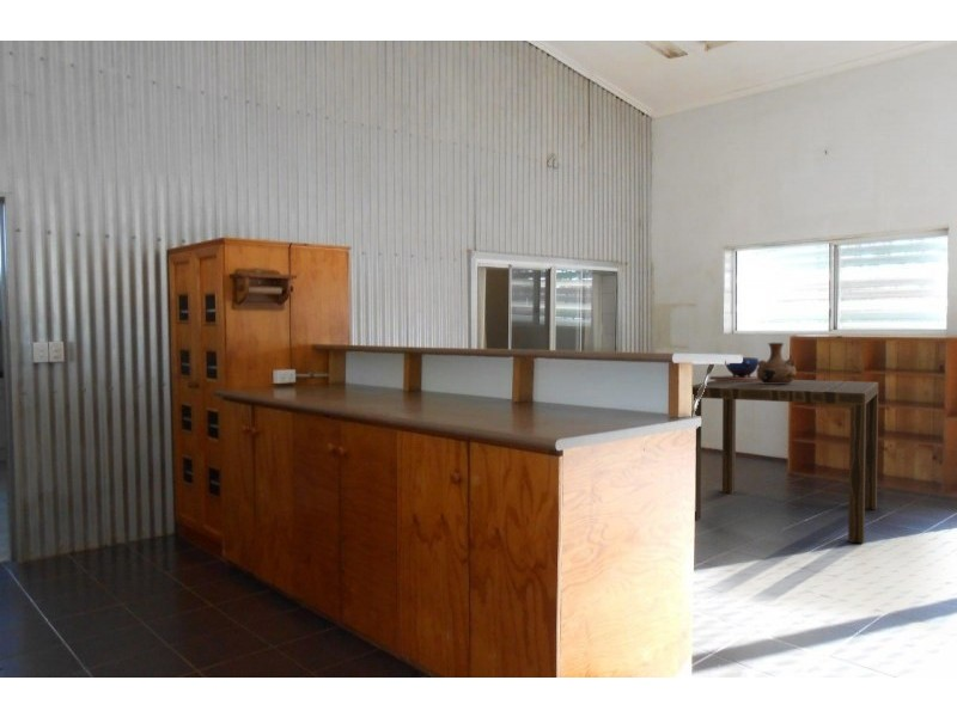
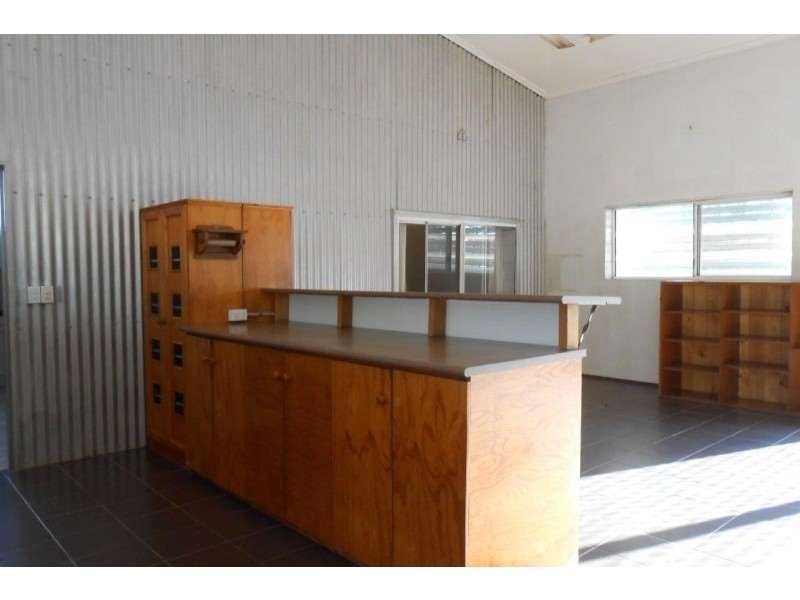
- vase (775, 362)
- dining table (785, 400)
- decorative bowl (742, 368)
